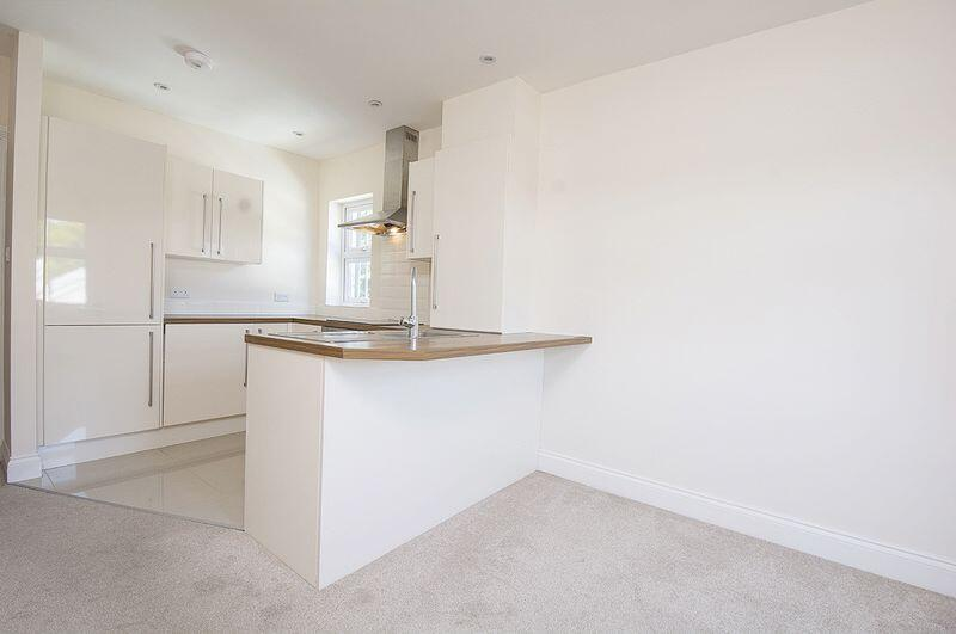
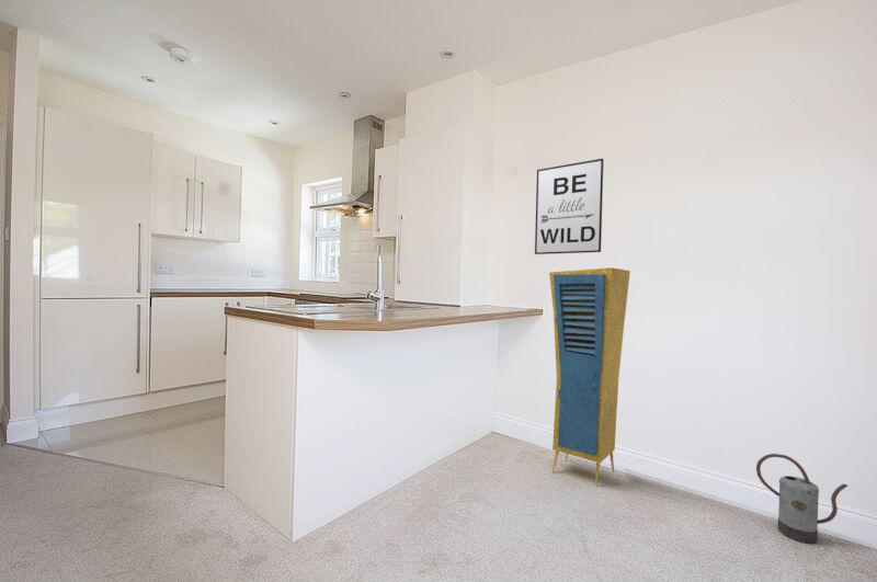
+ wall art (567, 208)
+ storage cabinet (585, 370)
+ watering can (799, 495)
